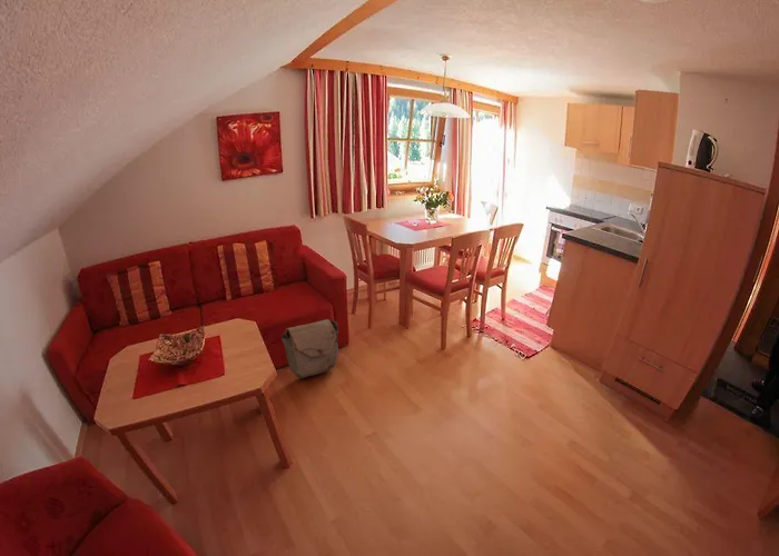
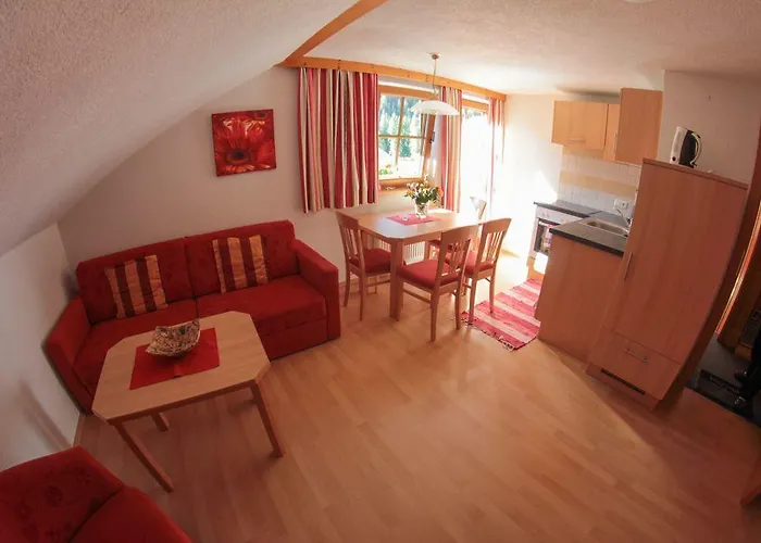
- bag (312, 349)
